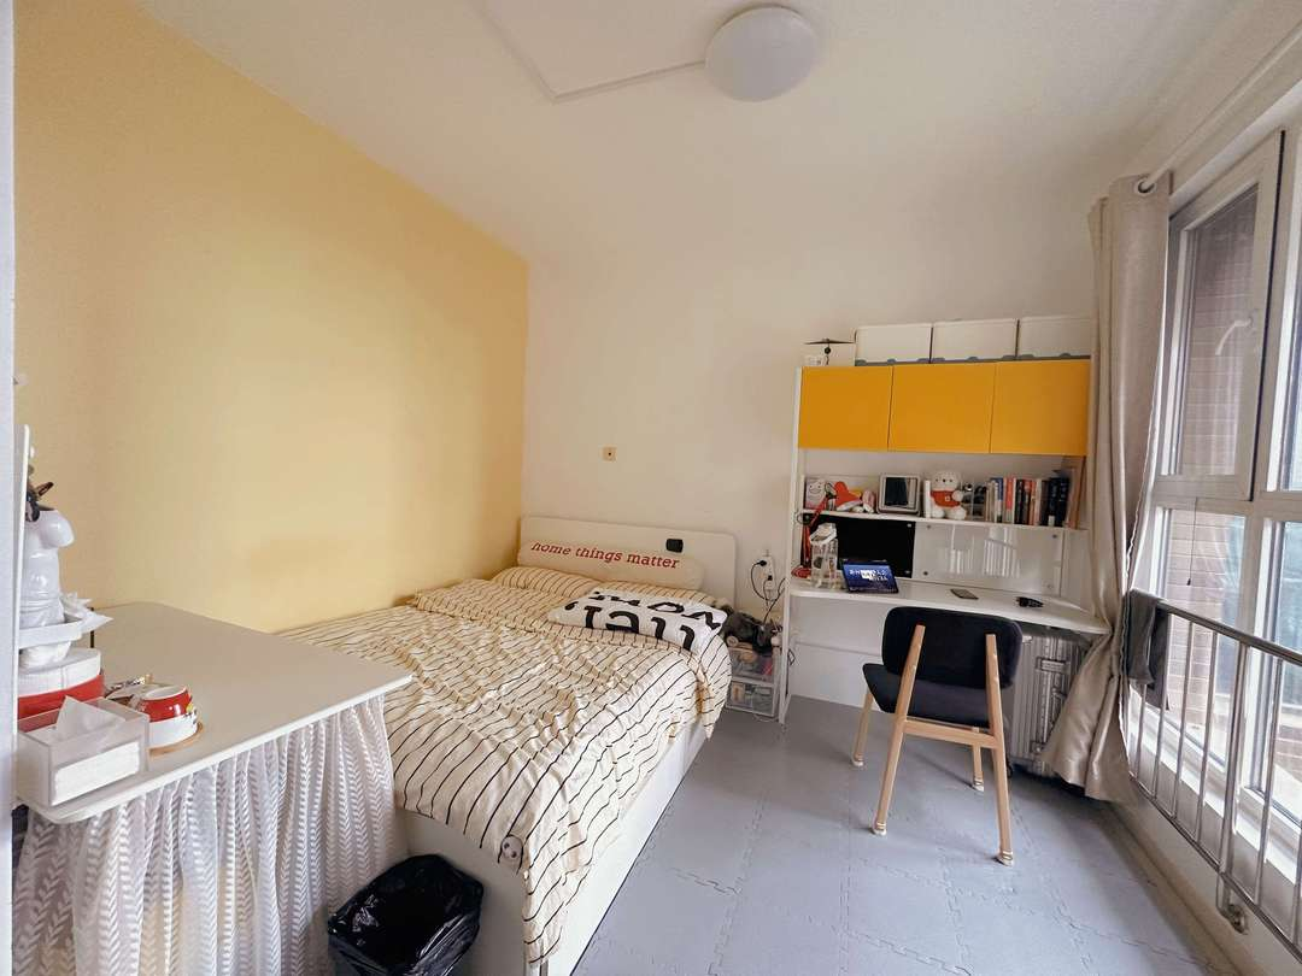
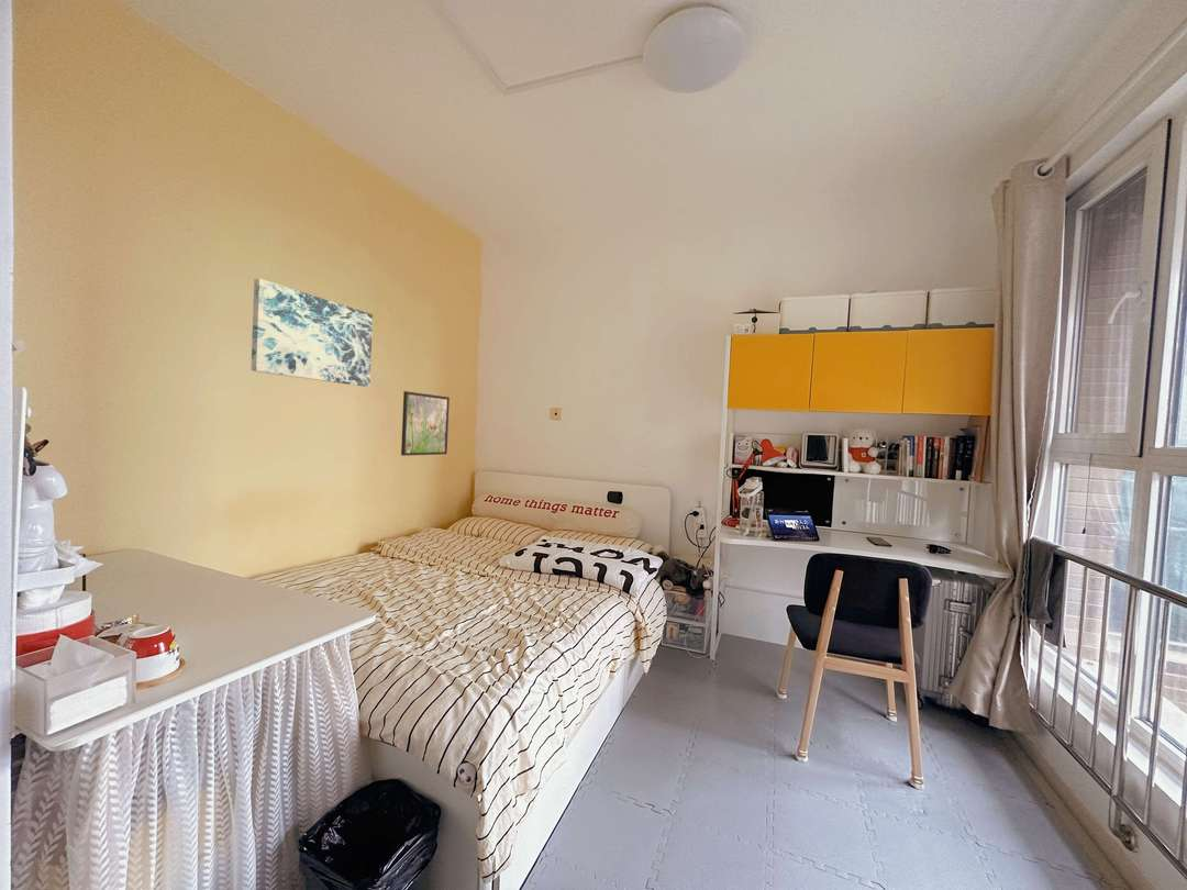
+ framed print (426, 424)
+ wall art (318, 338)
